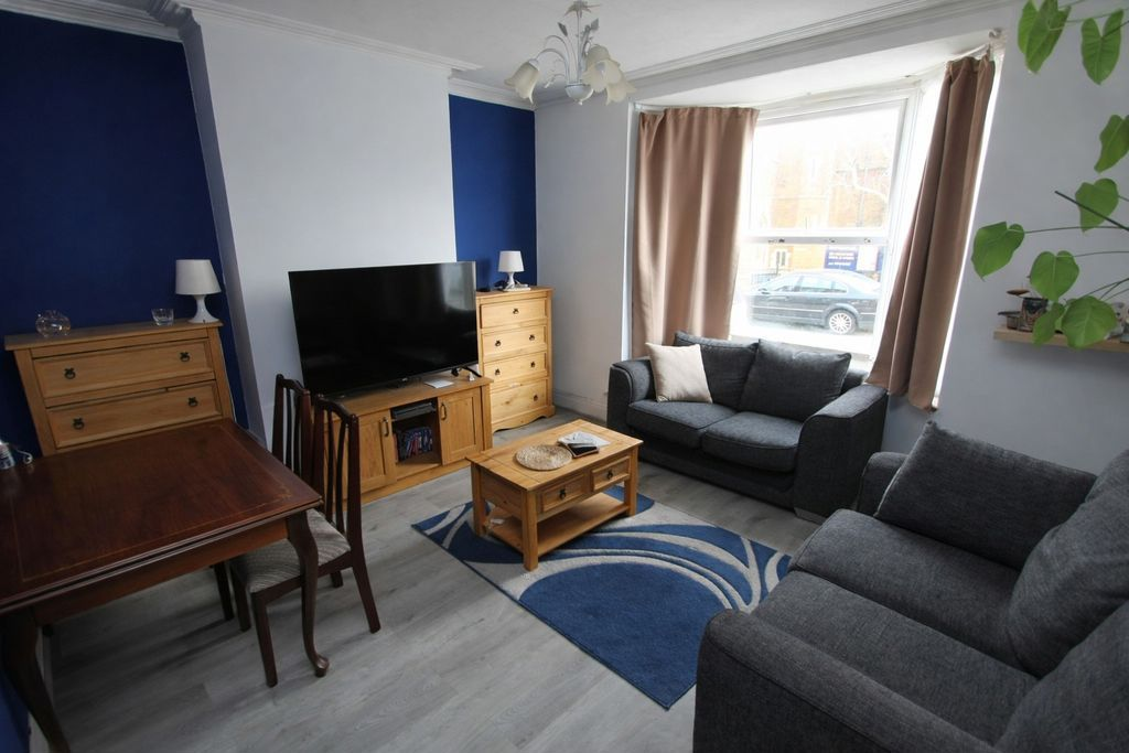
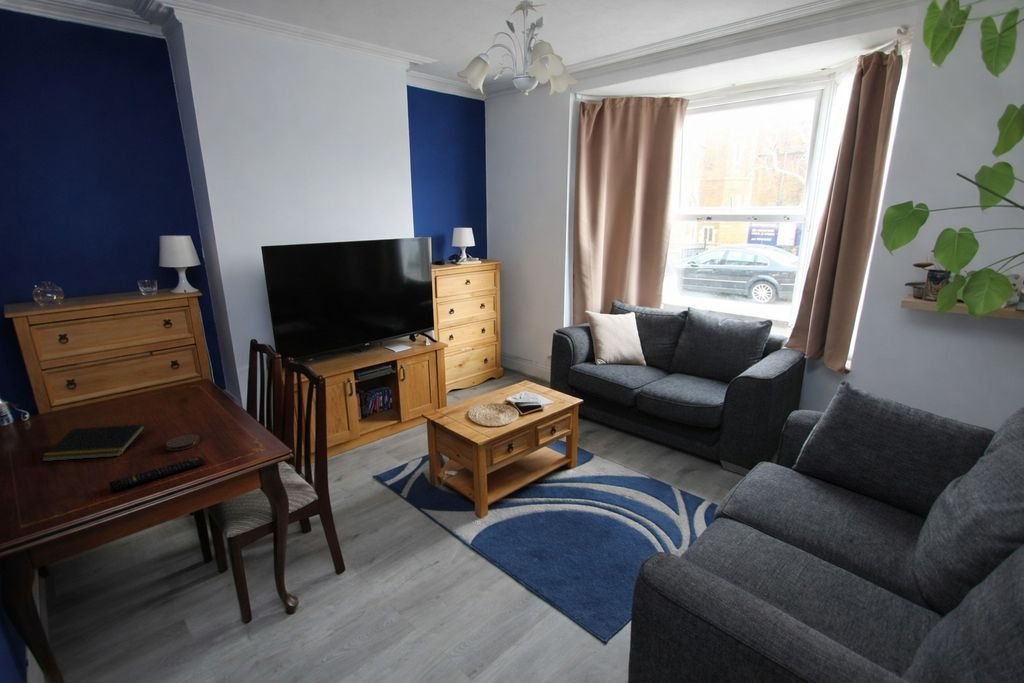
+ remote control (159, 473)
+ coaster (183, 442)
+ notepad (95, 441)
